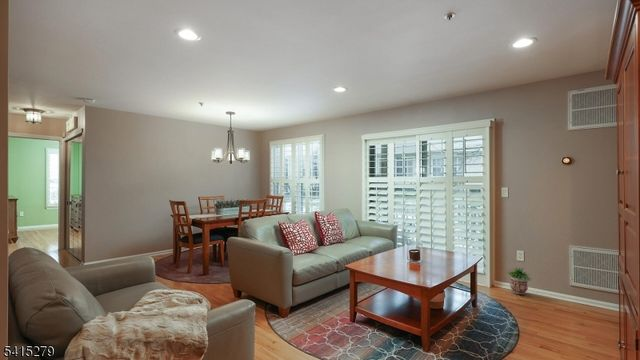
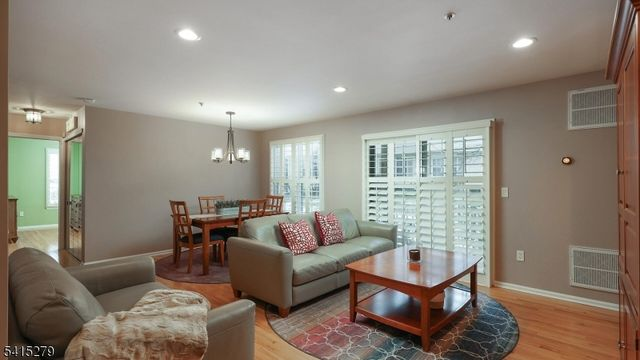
- potted plant (519, 279)
